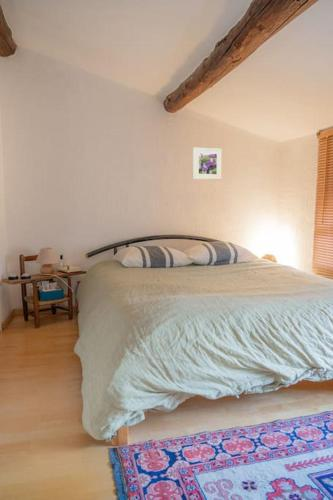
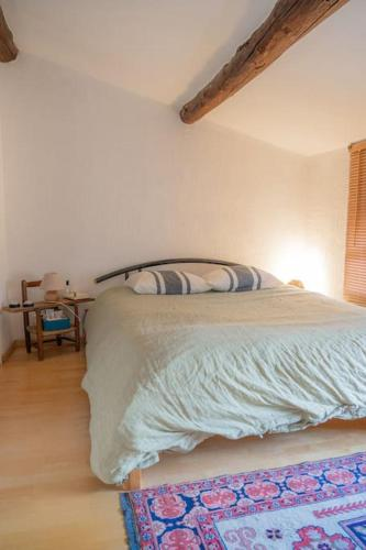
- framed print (207, 163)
